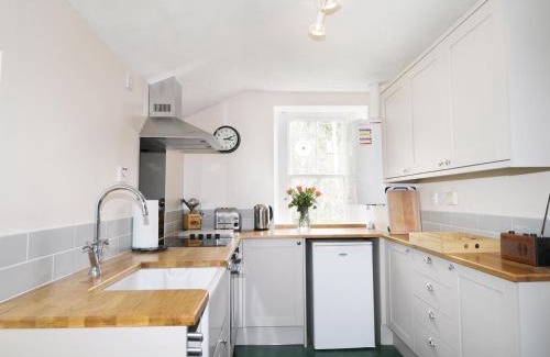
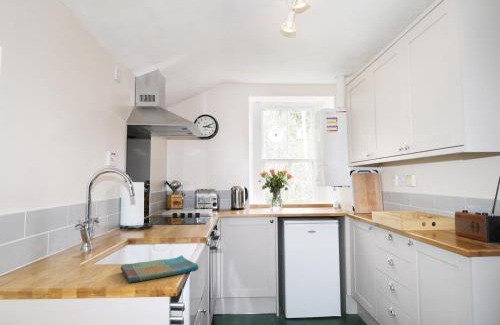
+ dish towel (159, 267)
